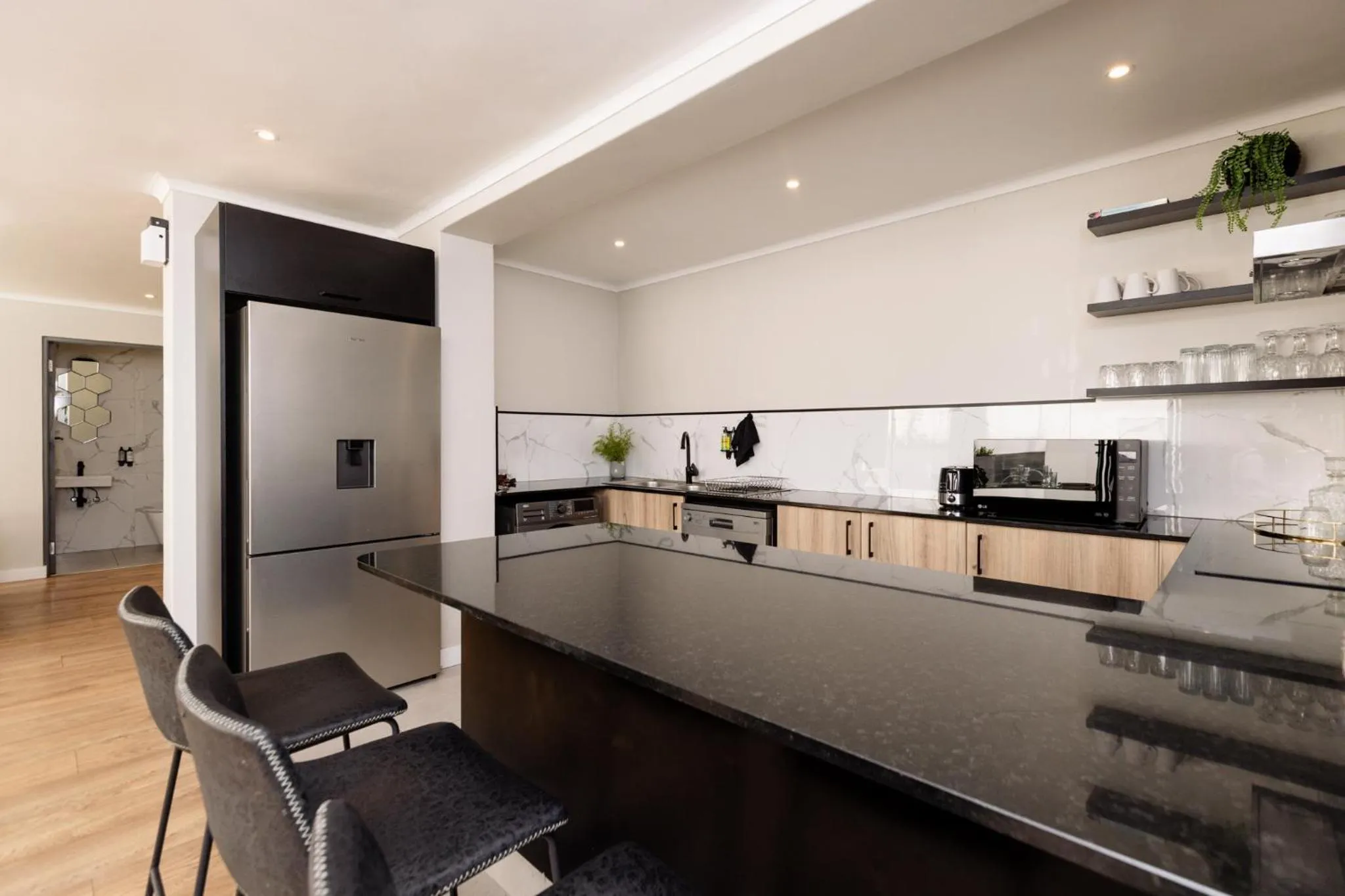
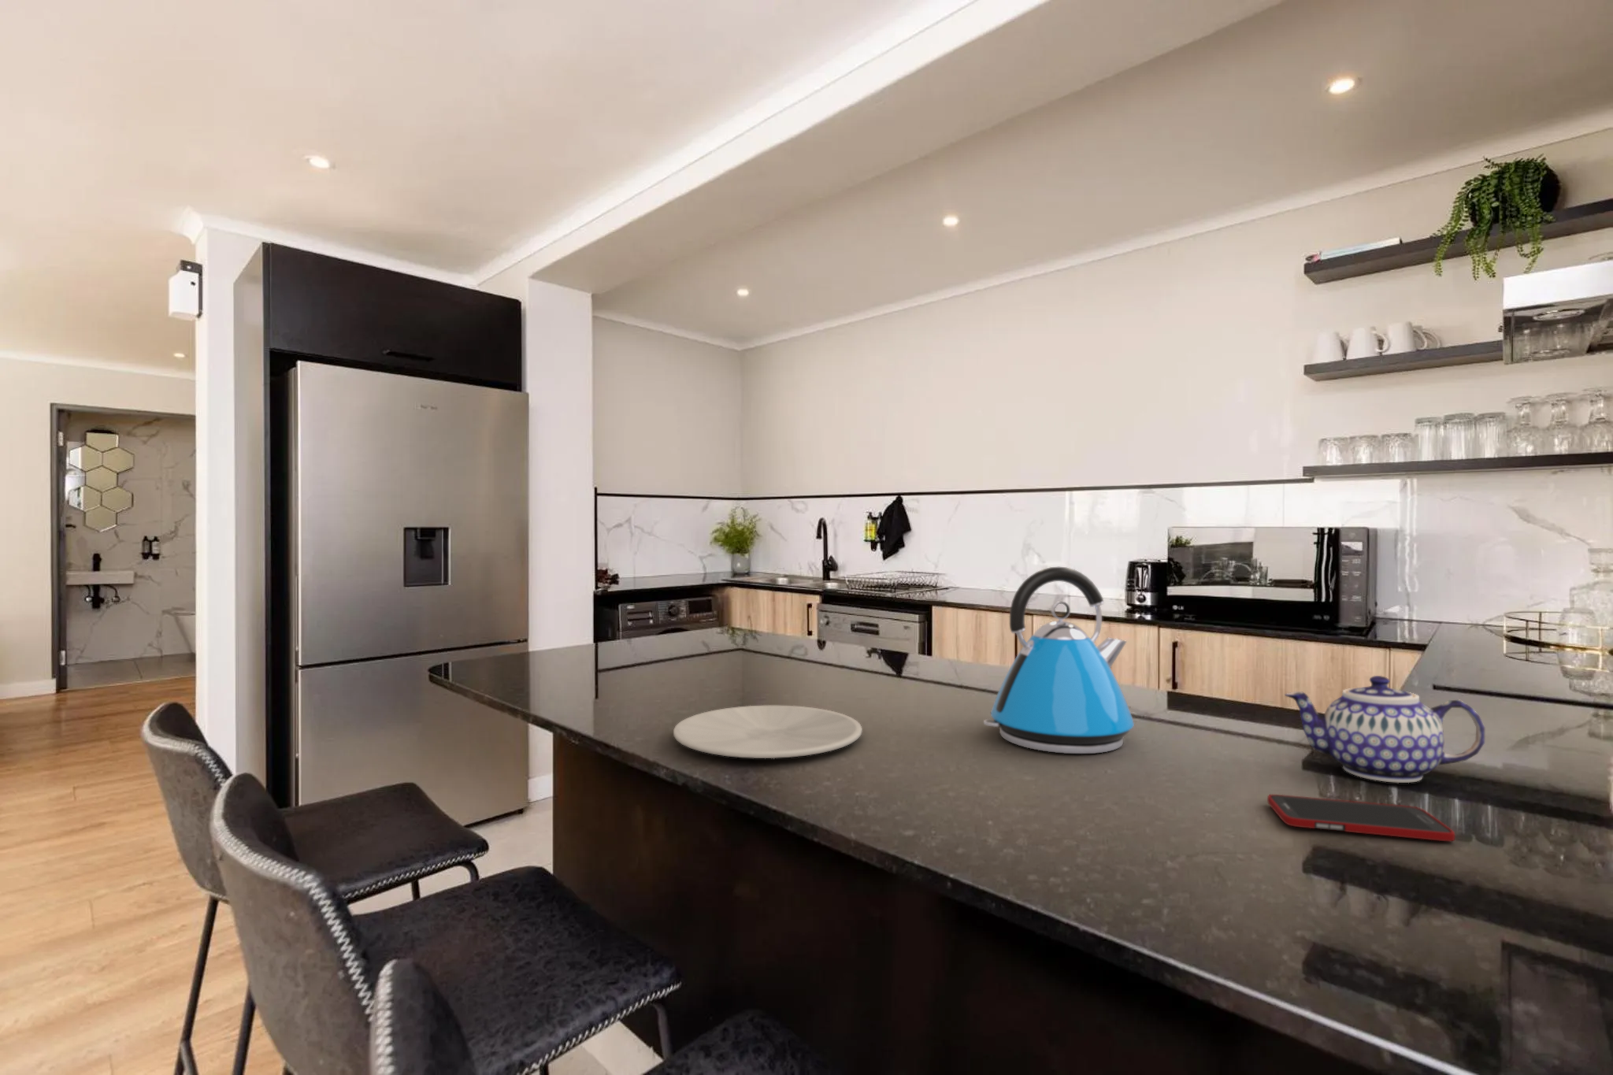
+ teapot (1379, 725)
+ plate (768, 732)
+ kettle (1055, 653)
+ cell phone (1355, 817)
